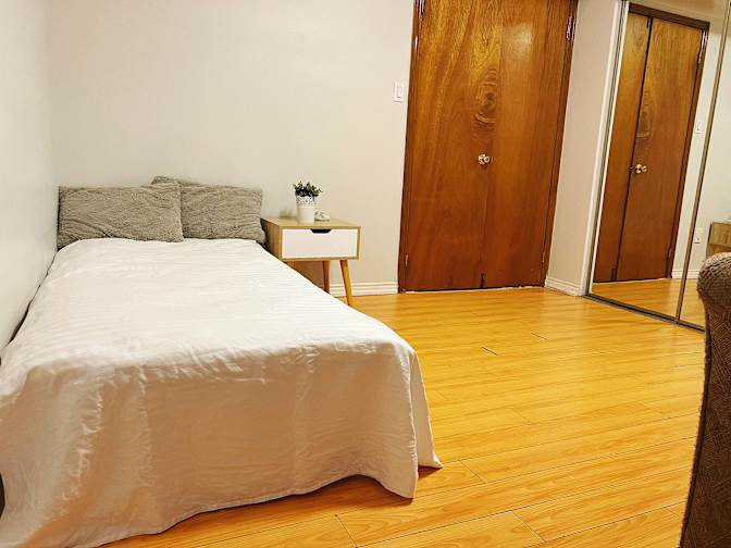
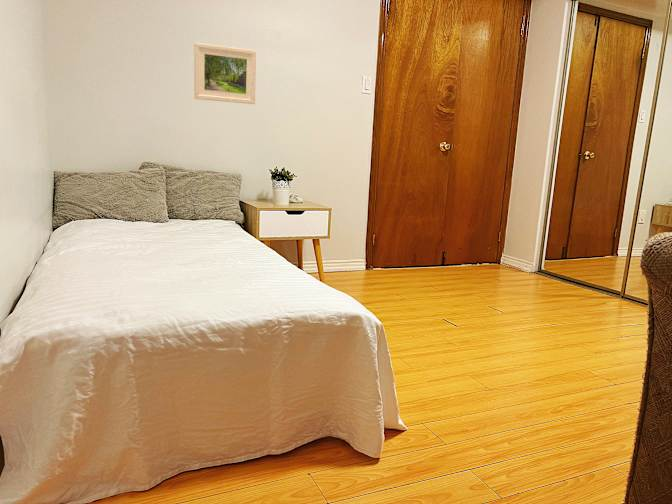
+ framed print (225, 74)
